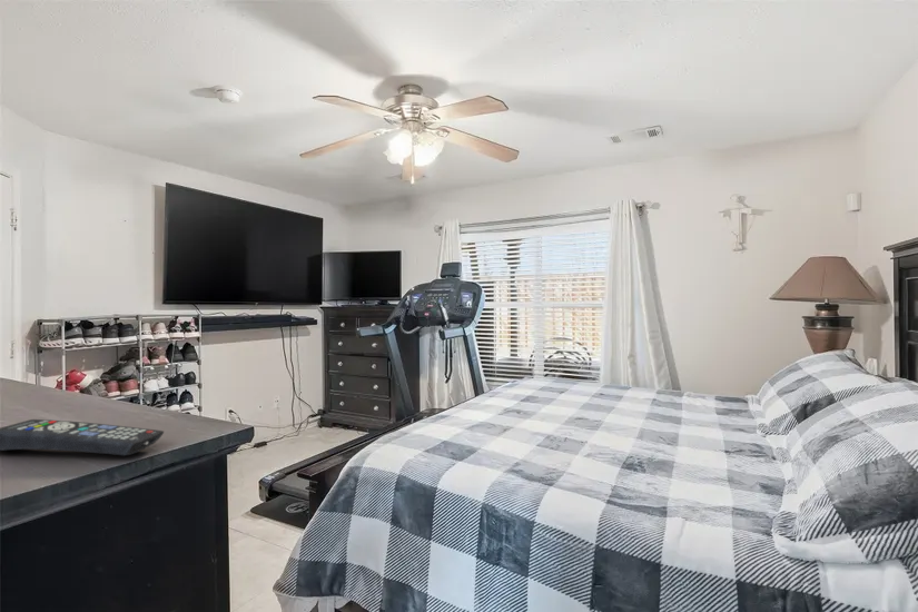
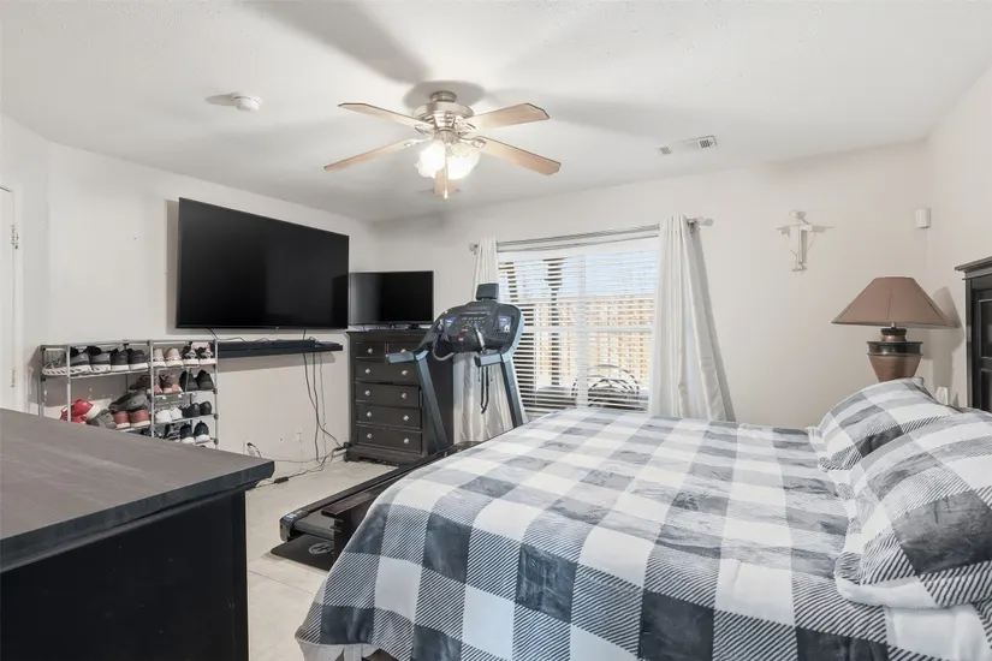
- remote control (69, 437)
